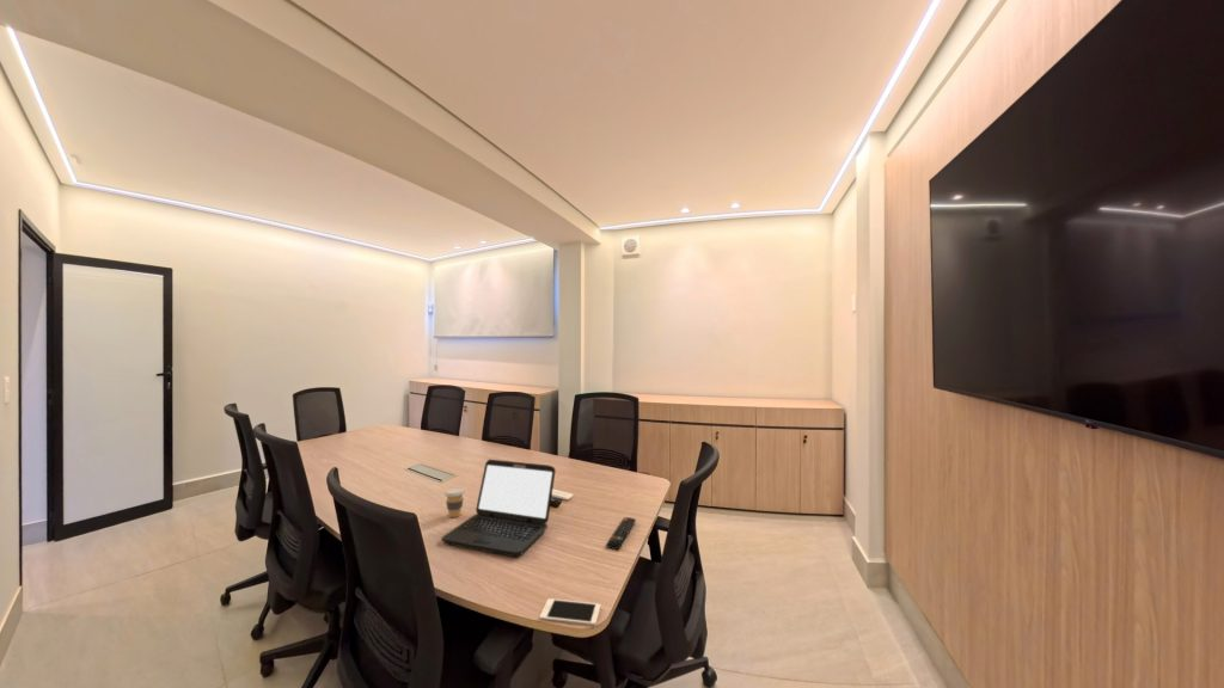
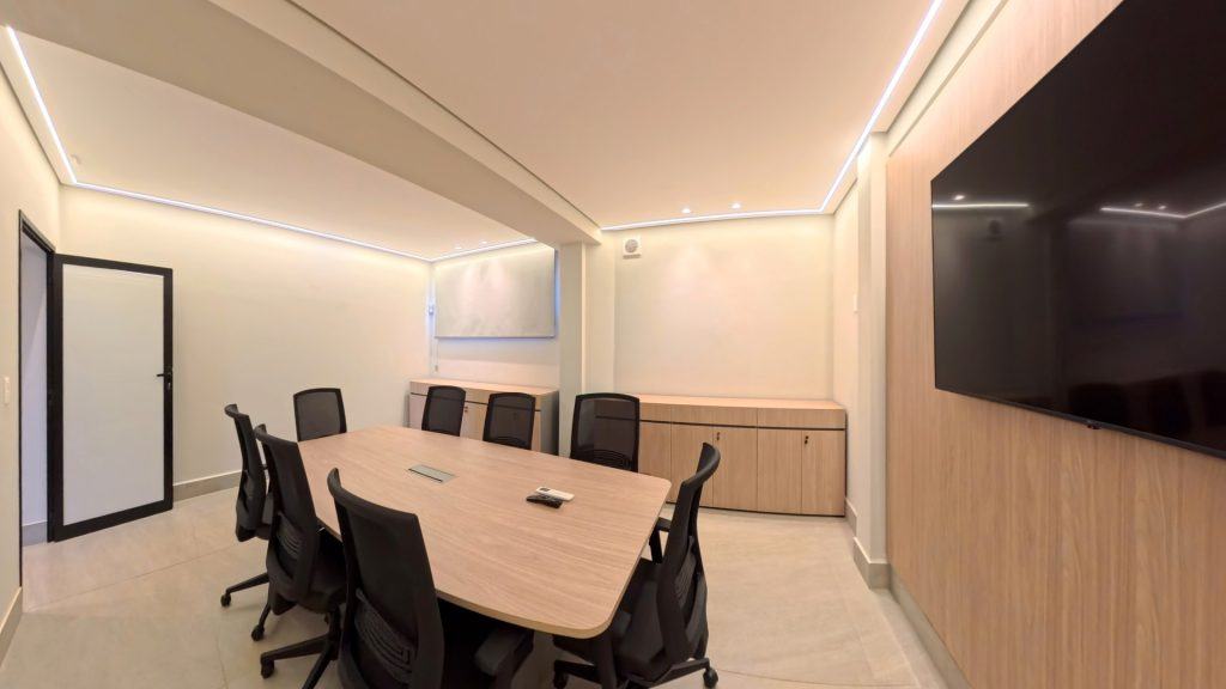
- cell phone (570, 610)
- coffee cup (454, 502)
- laptop (501, 502)
- remote control (622, 532)
